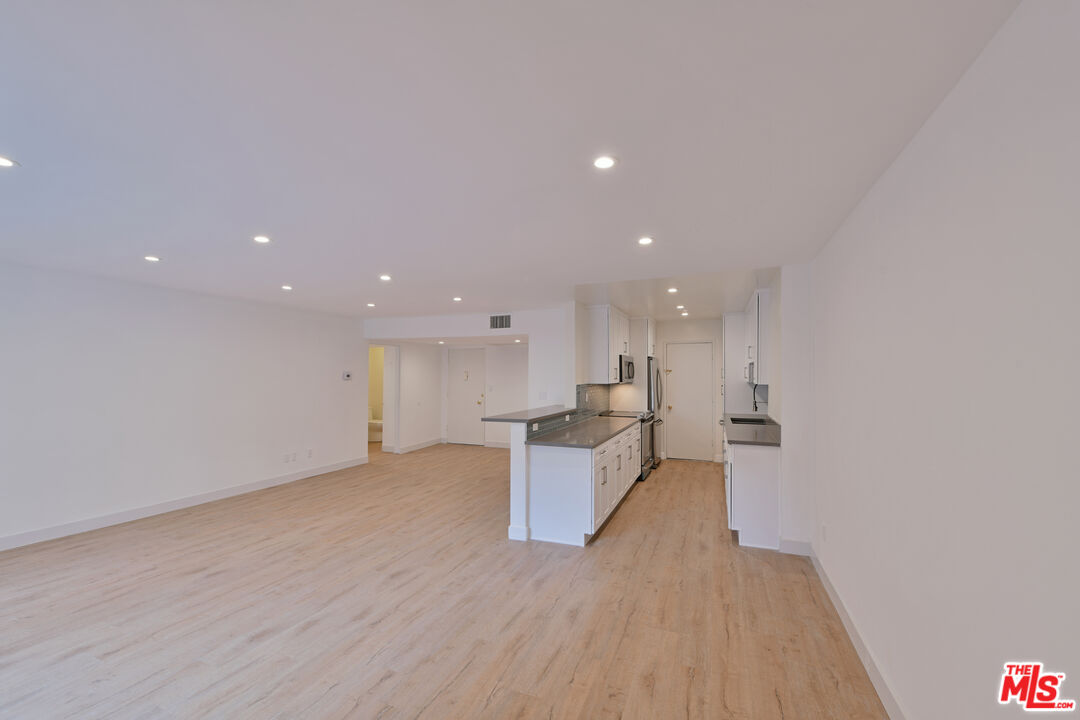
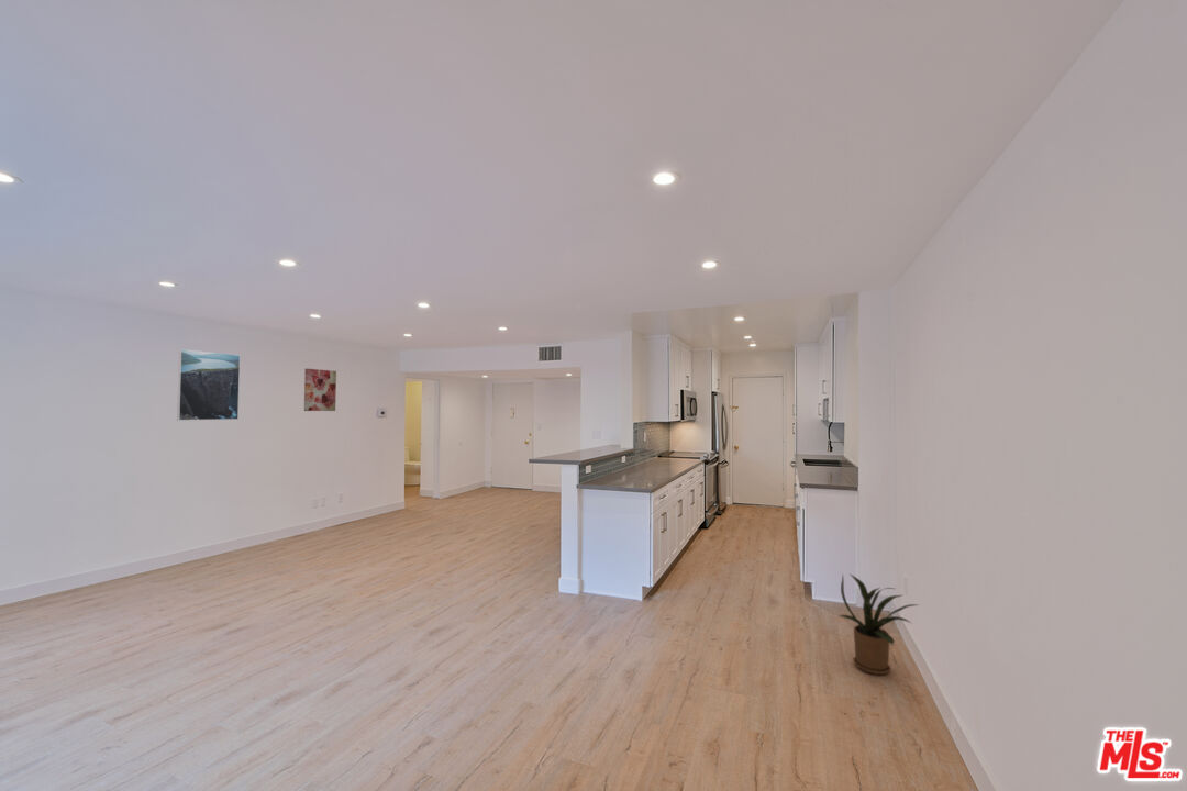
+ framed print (210, 386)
+ house plant (876, 622)
+ wall art (320, 390)
